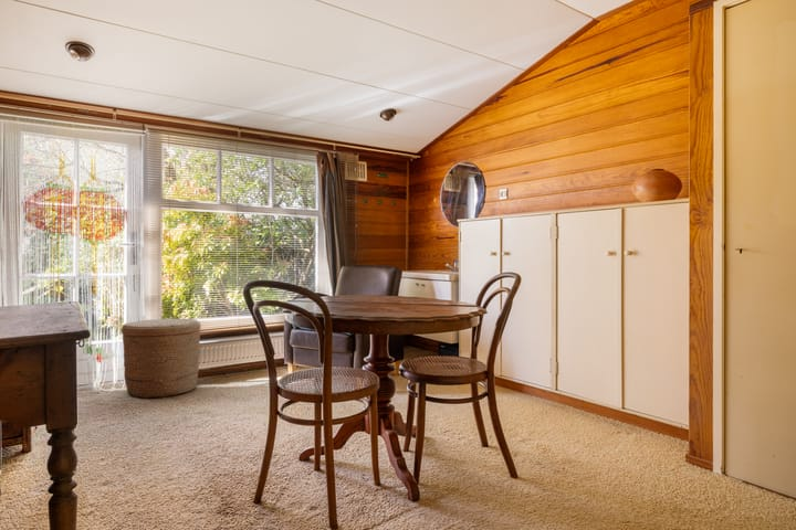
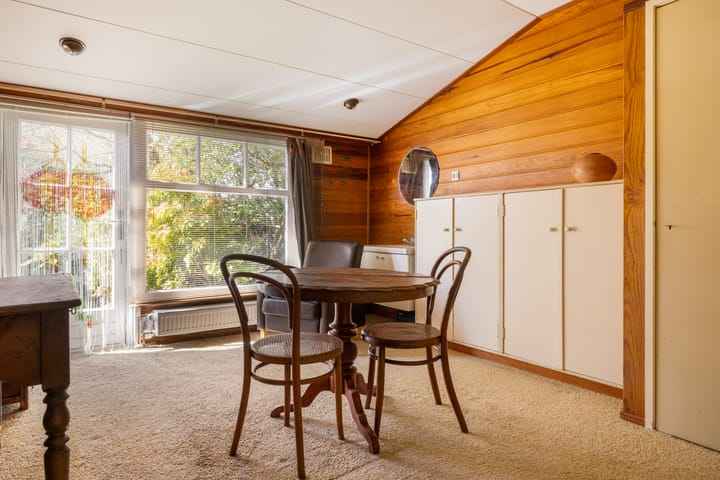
- basket (161, 356)
